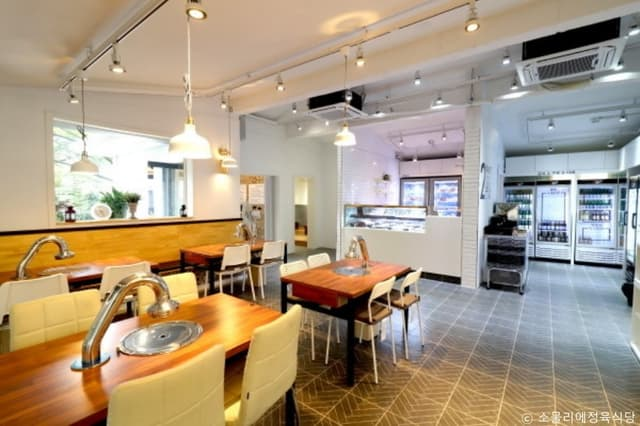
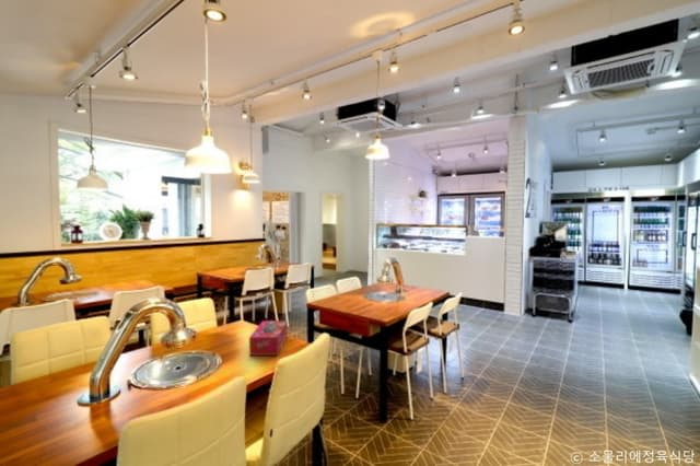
+ tissue box (269, 337)
